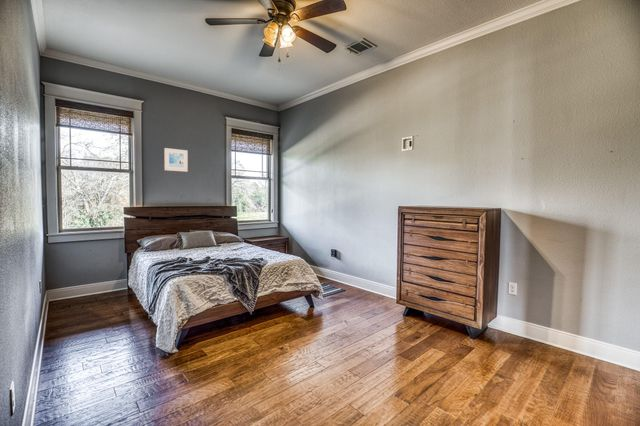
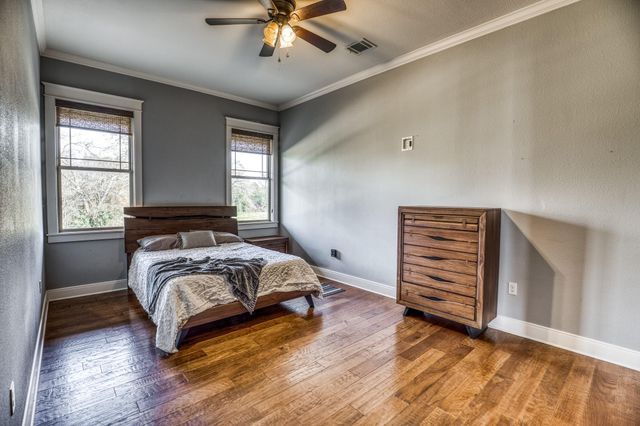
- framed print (176, 160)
